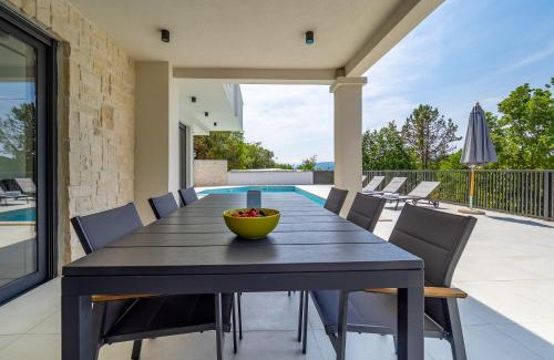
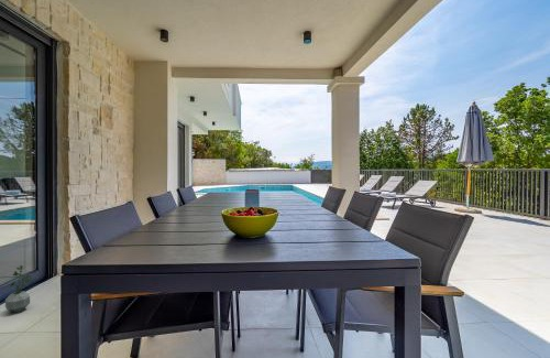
+ potted plant (20, 288)
